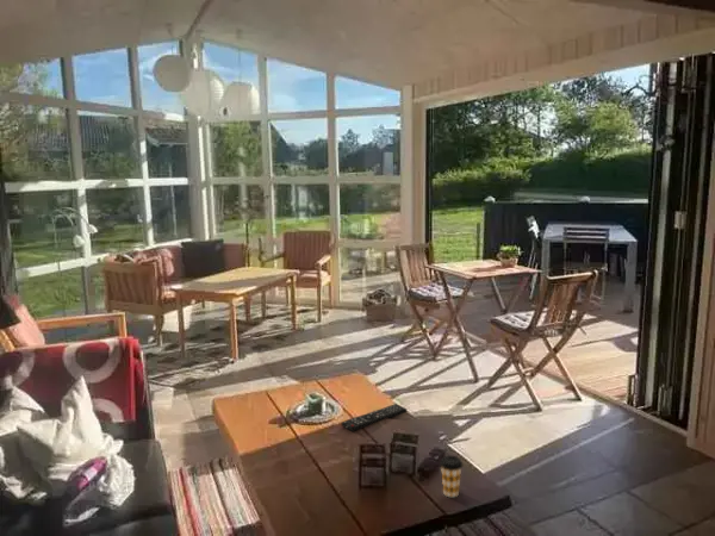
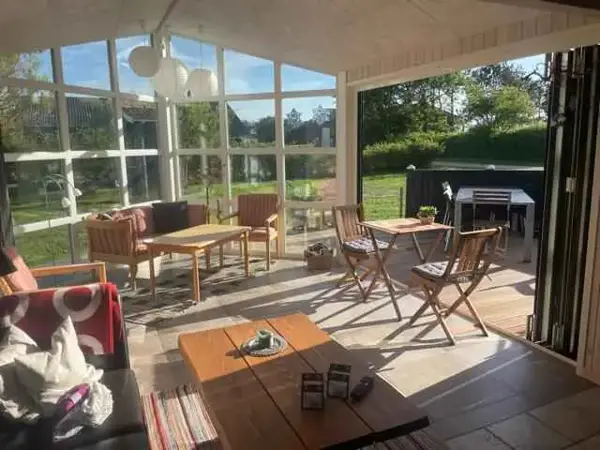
- remote control (374, 416)
- coffee cup (450, 476)
